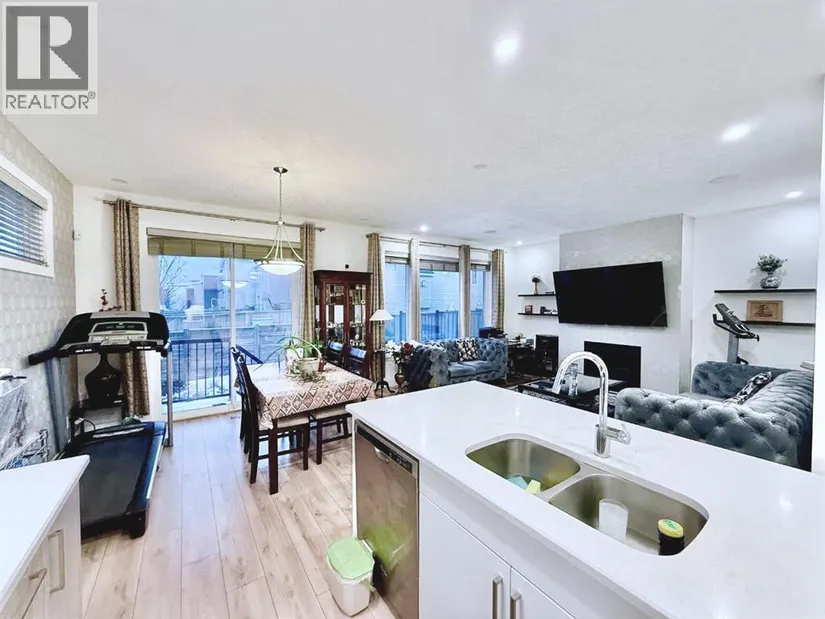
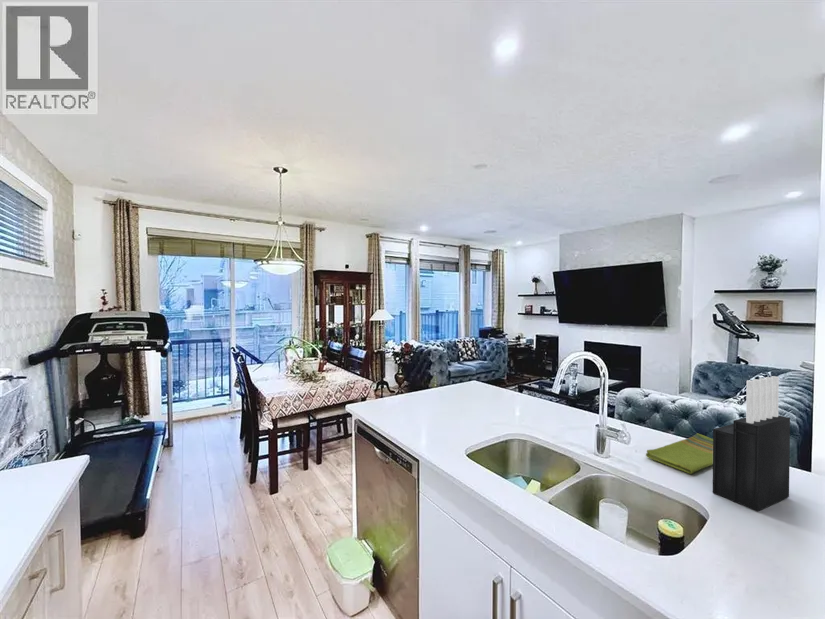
+ knife block (746, 434)
+ dish towel (694, 451)
